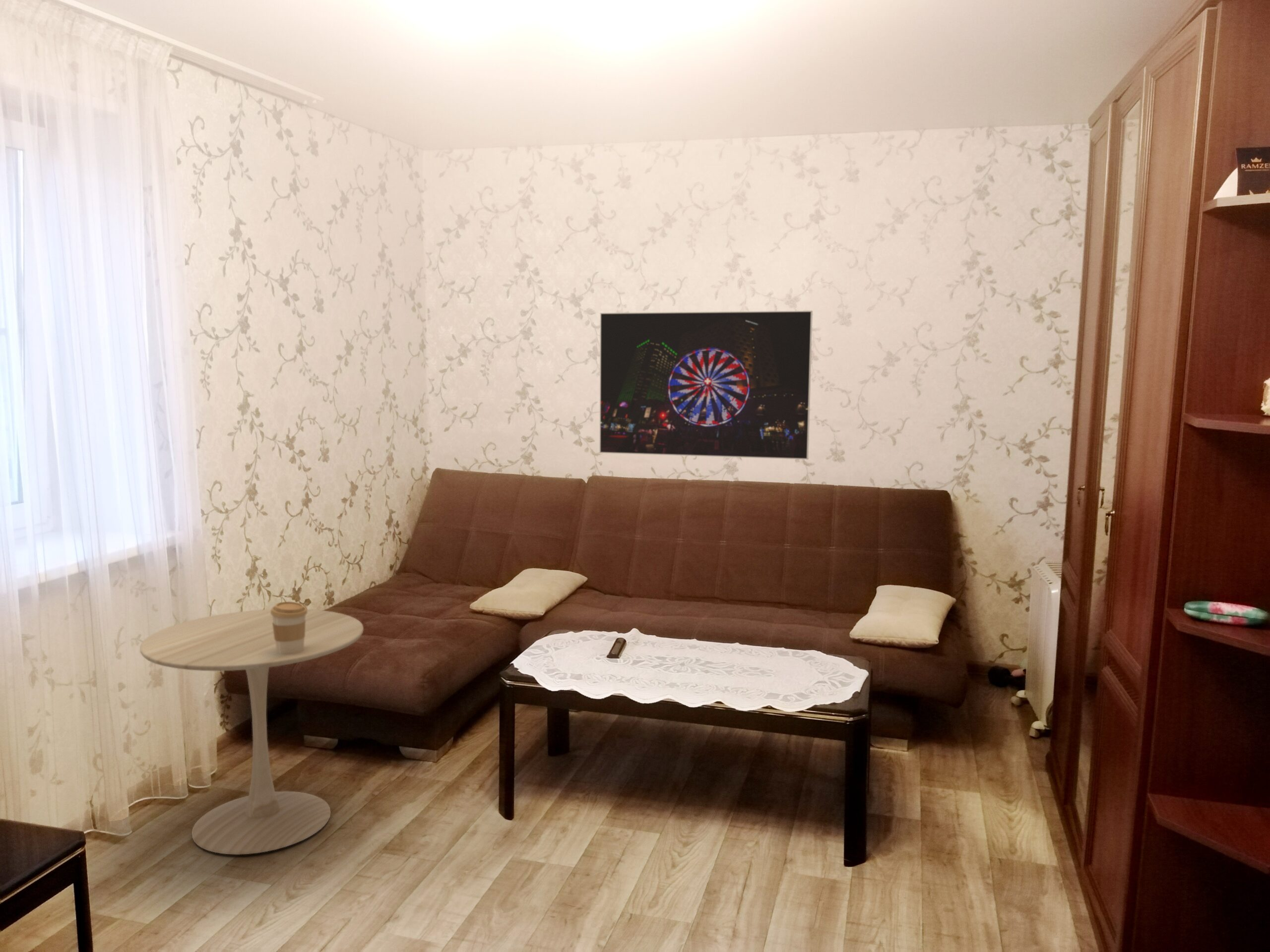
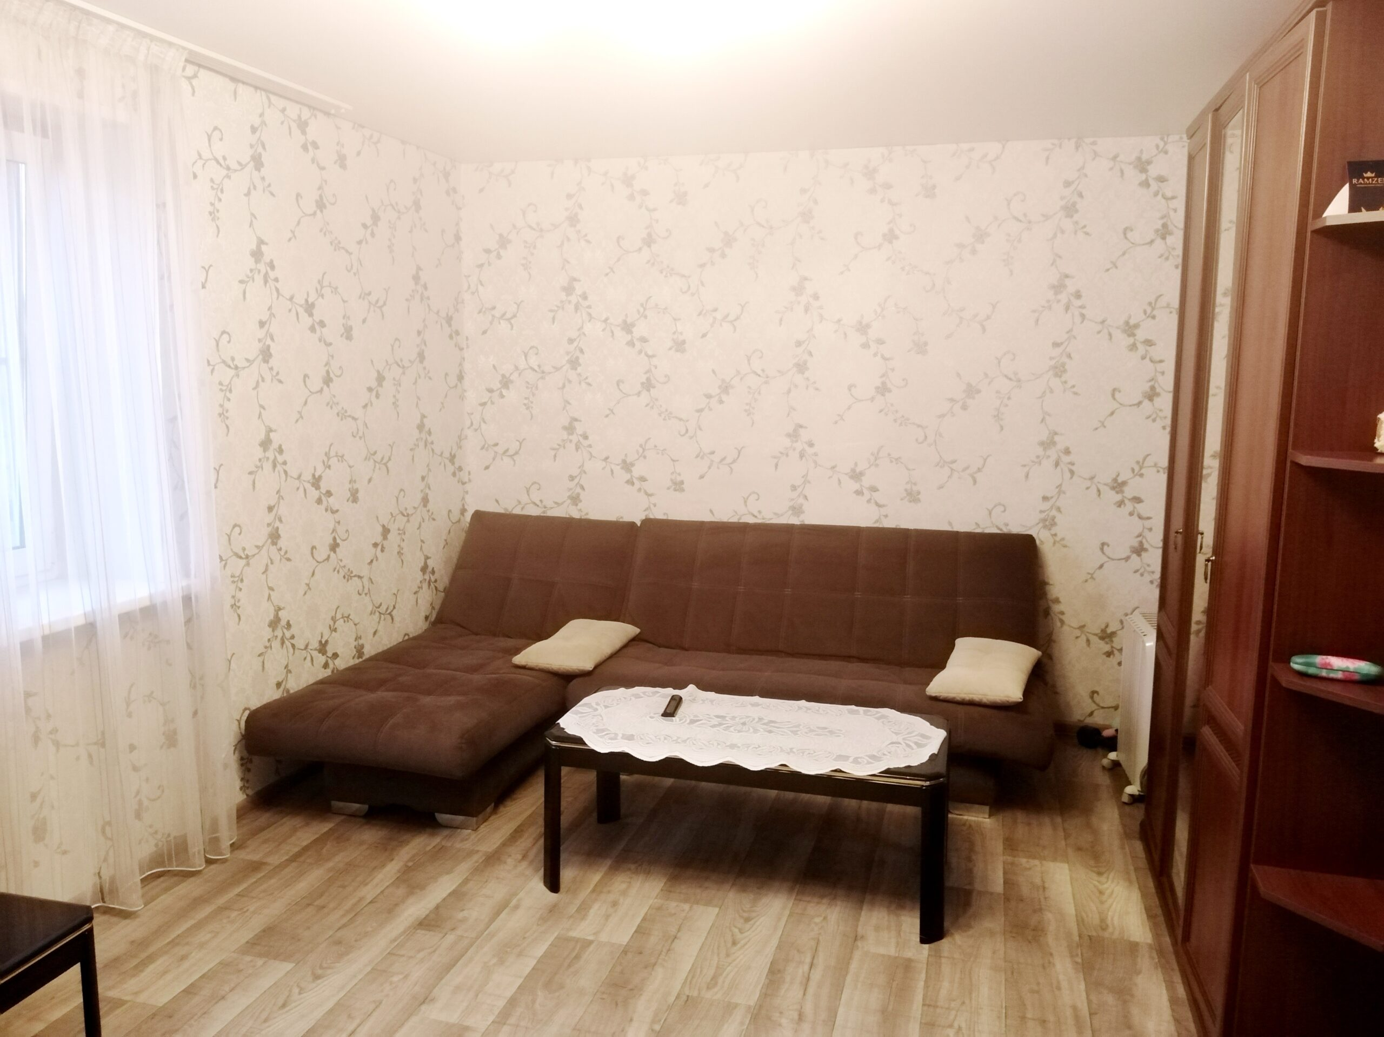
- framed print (702, 384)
- side table (259, 729)
- coffee cup (289, 626)
